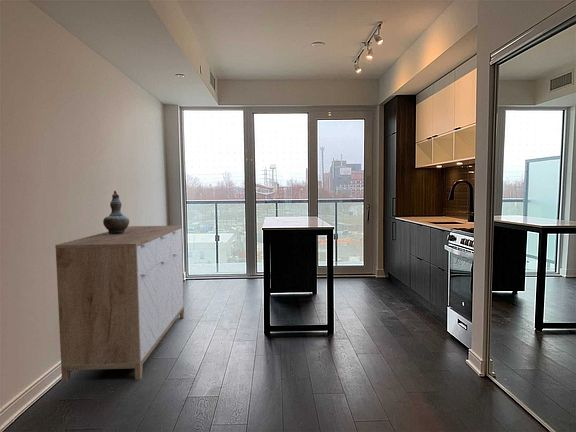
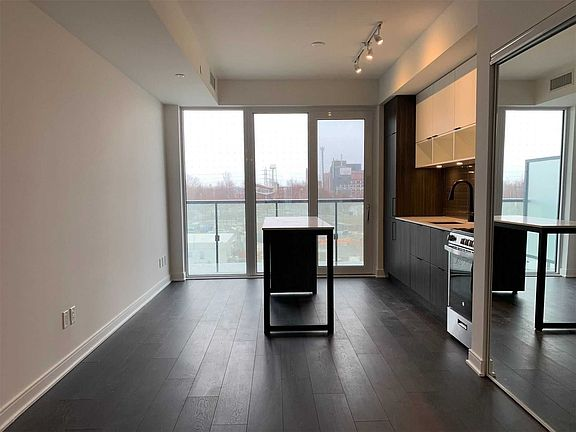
- sideboard (135, 288)
- decorative vase (116, 211)
